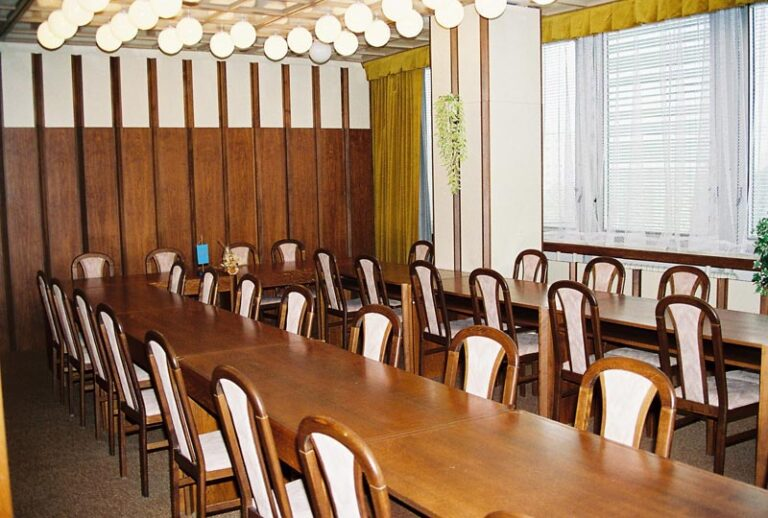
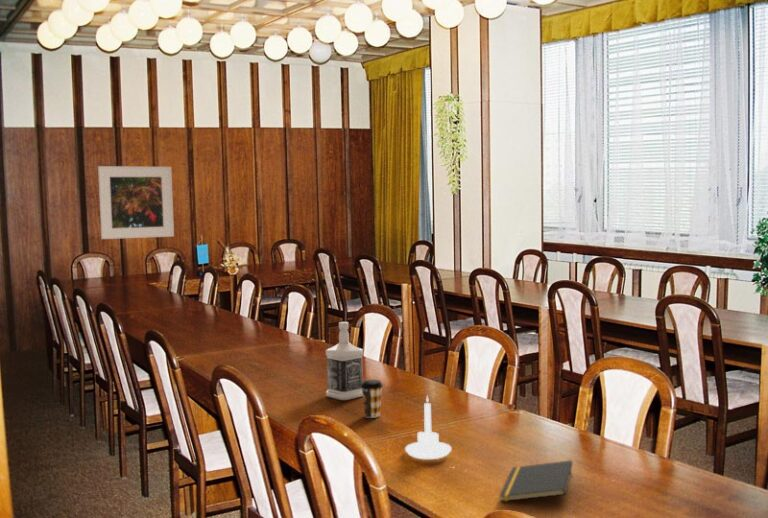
+ notepad (537, 480)
+ bottle (344, 359)
+ coffee cup (372, 398)
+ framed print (137, 202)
+ candle holder (427, 424)
